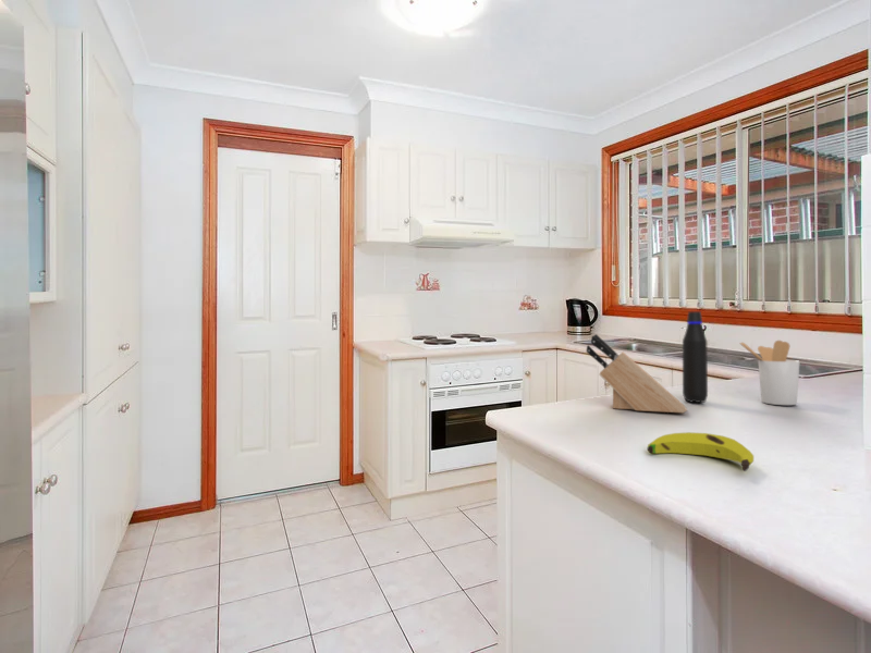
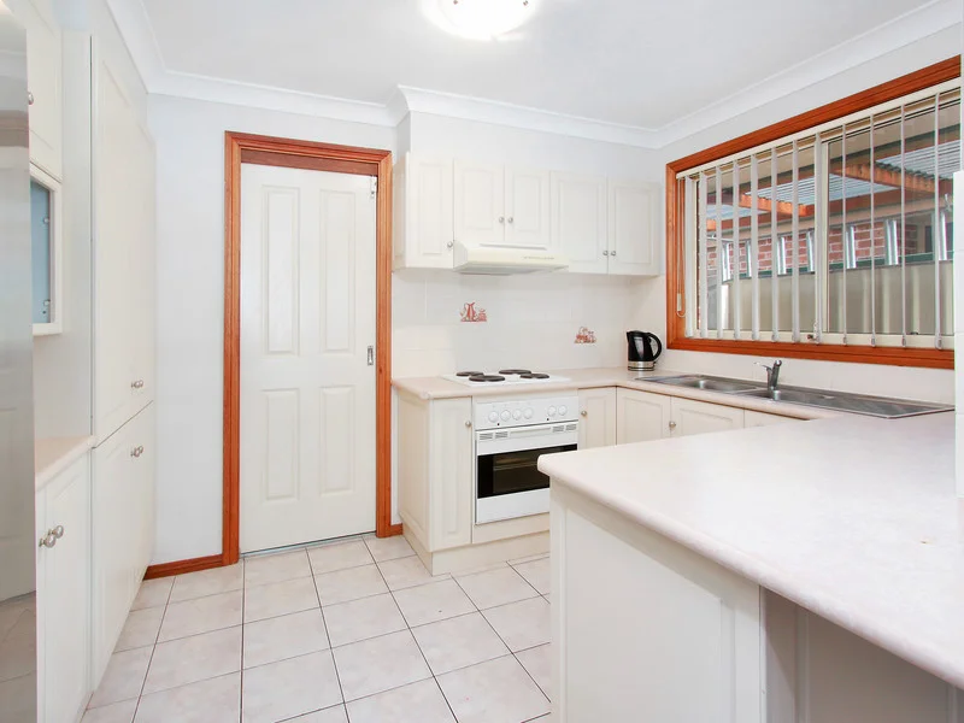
- utensil holder (768, 371)
- knife block (634, 371)
- banana (698, 448)
- water bottle (695, 357)
